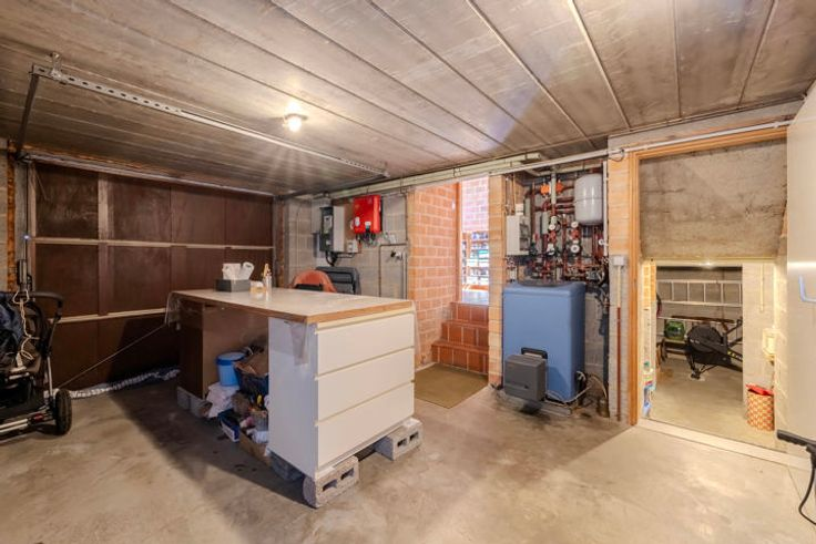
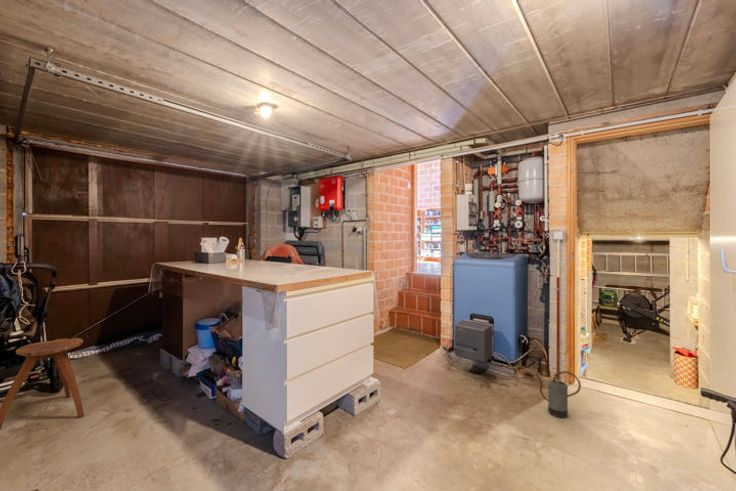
+ watering can (557, 391)
+ stool (61, 378)
